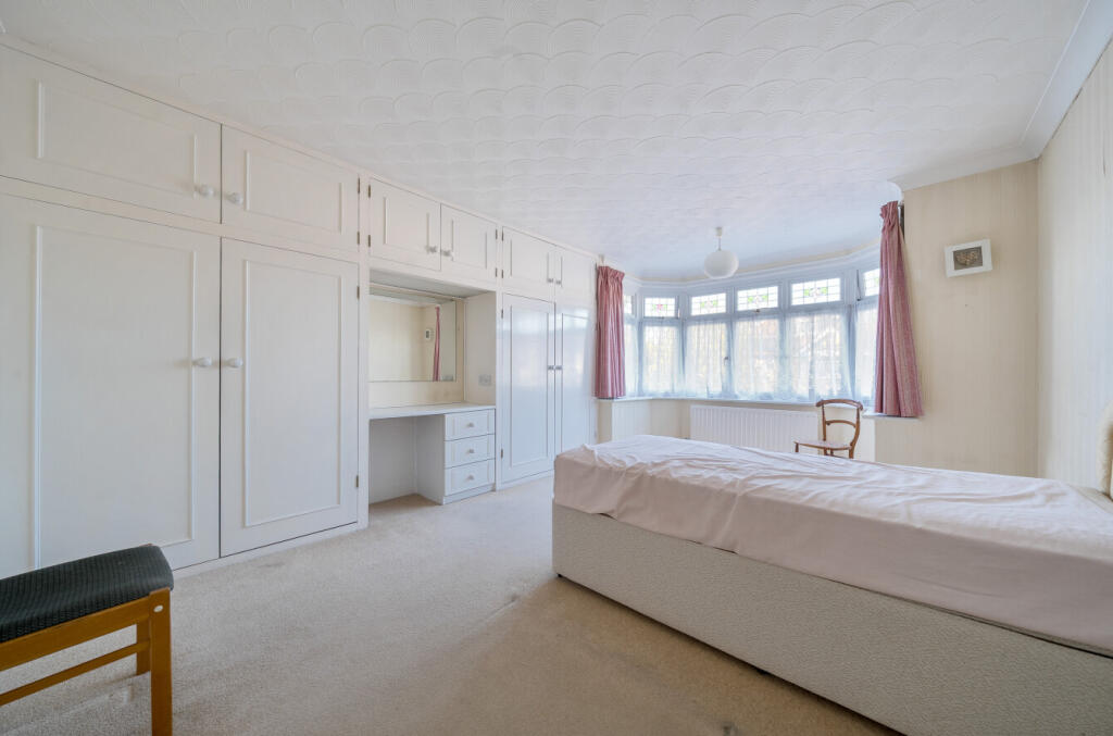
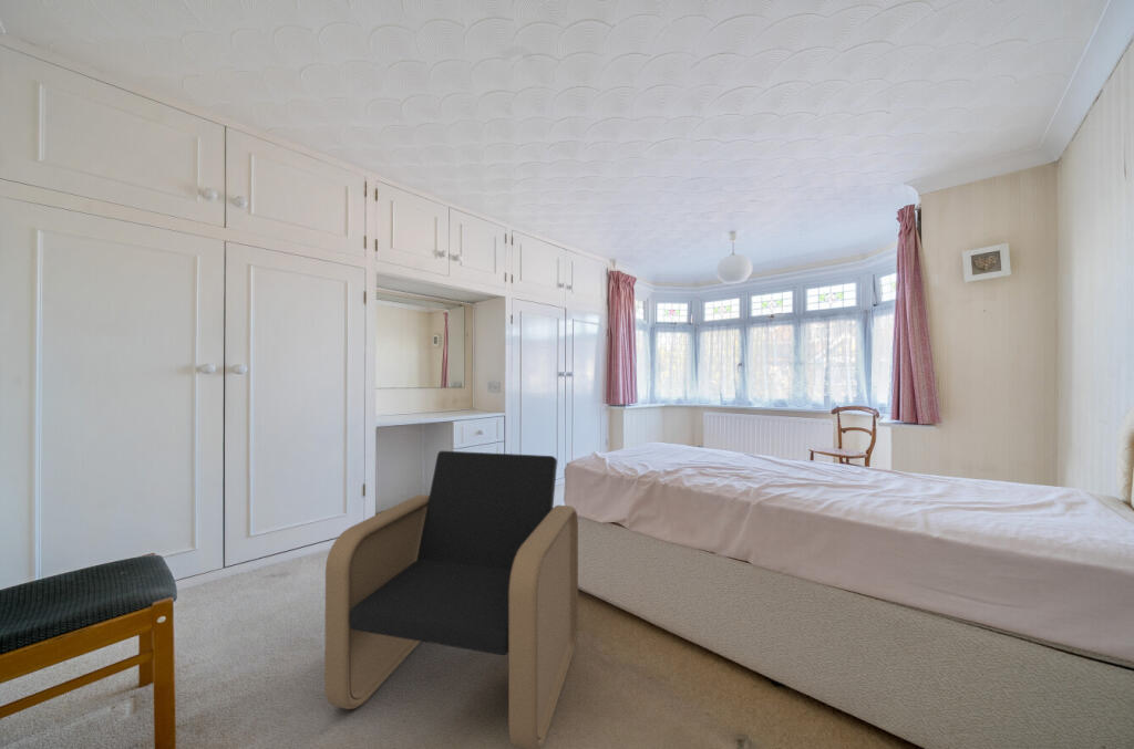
+ armchair (467, 570)
